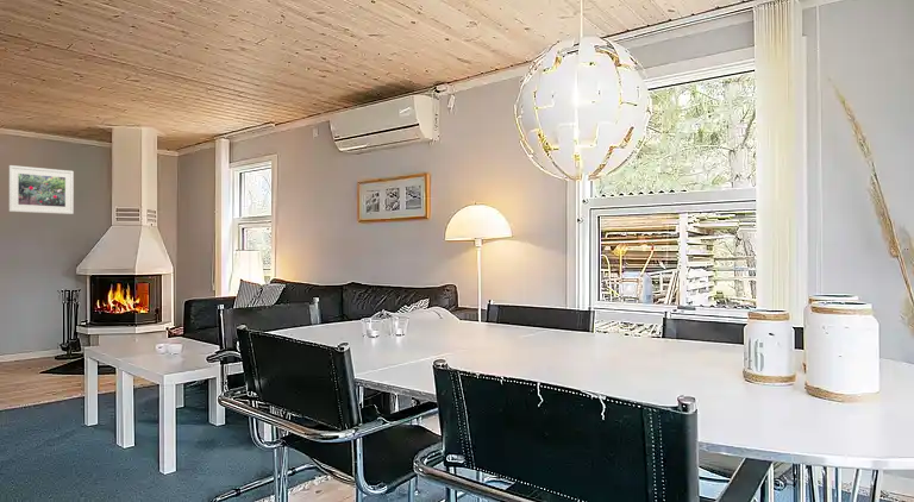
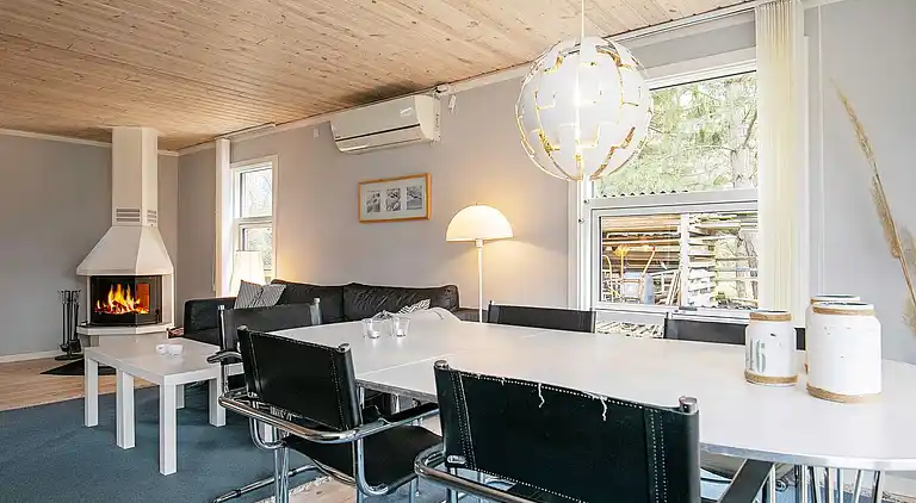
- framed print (42, 190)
